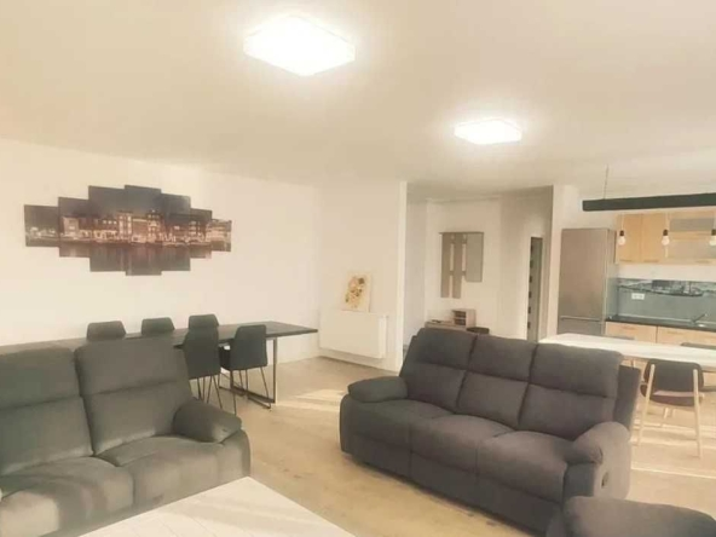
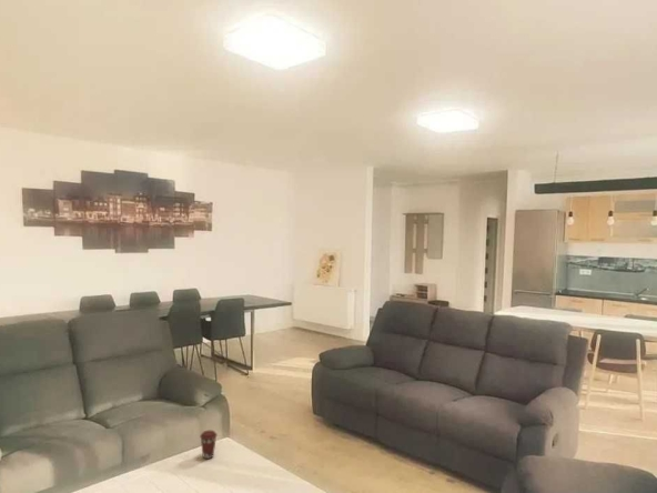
+ coffee cup (208, 444)
